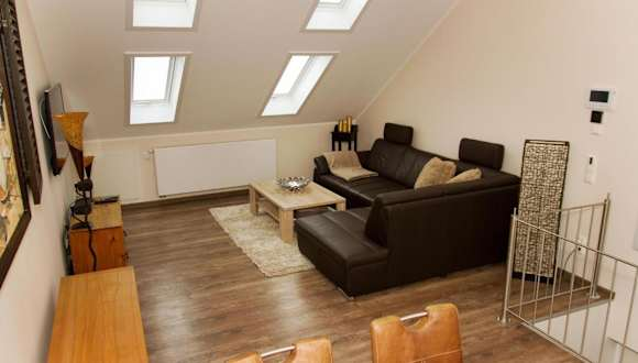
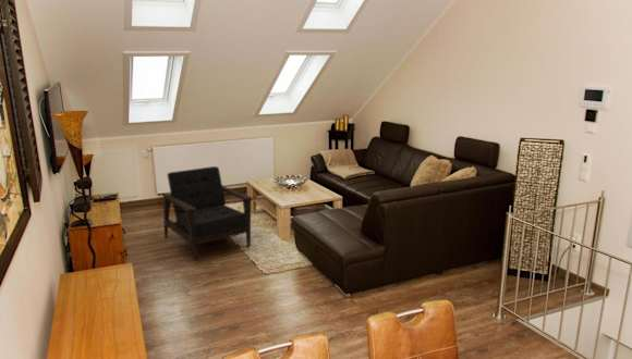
+ armchair (205, 208)
